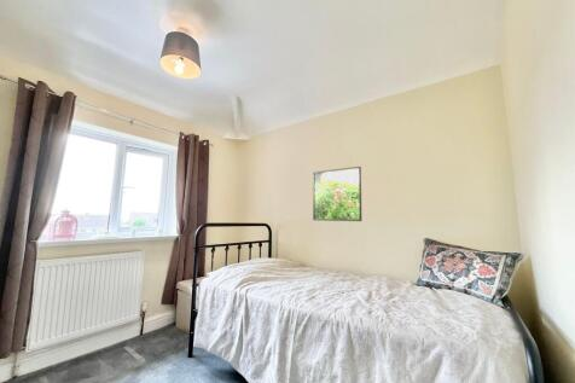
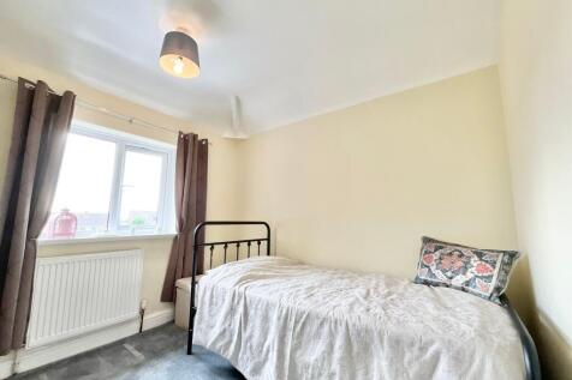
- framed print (335, 195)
